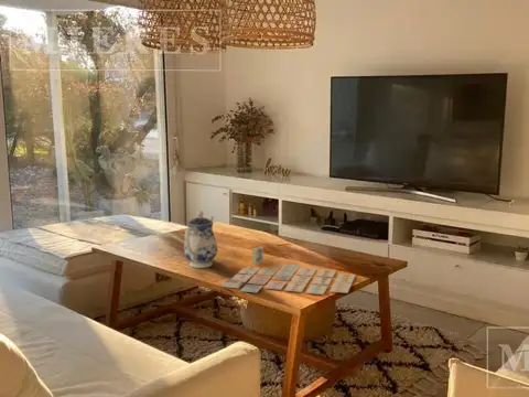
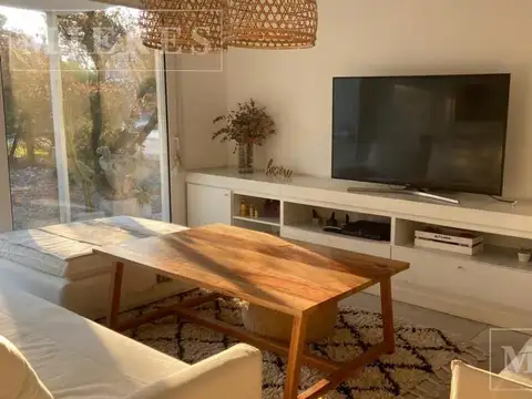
- board game (293, 268)
- teapot (201, 237)
